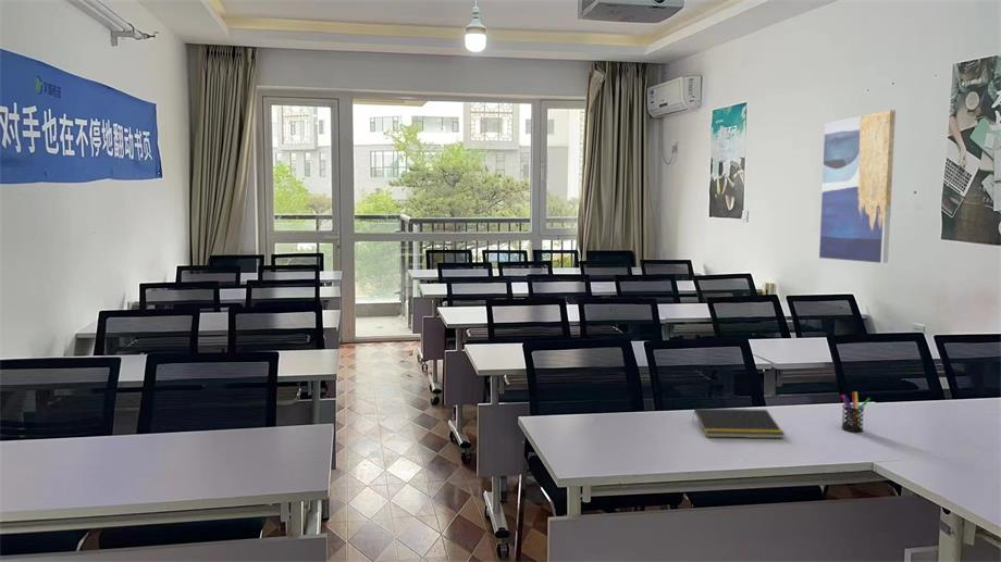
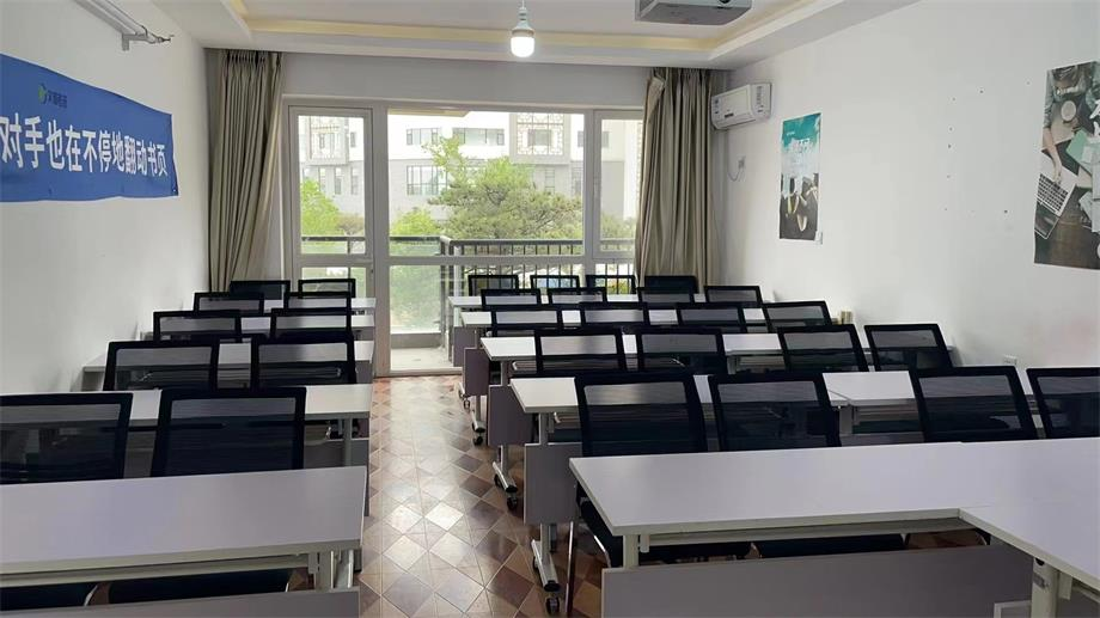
- pen holder (855, 410)
- wall art (854, 189)
- notepad (737, 422)
